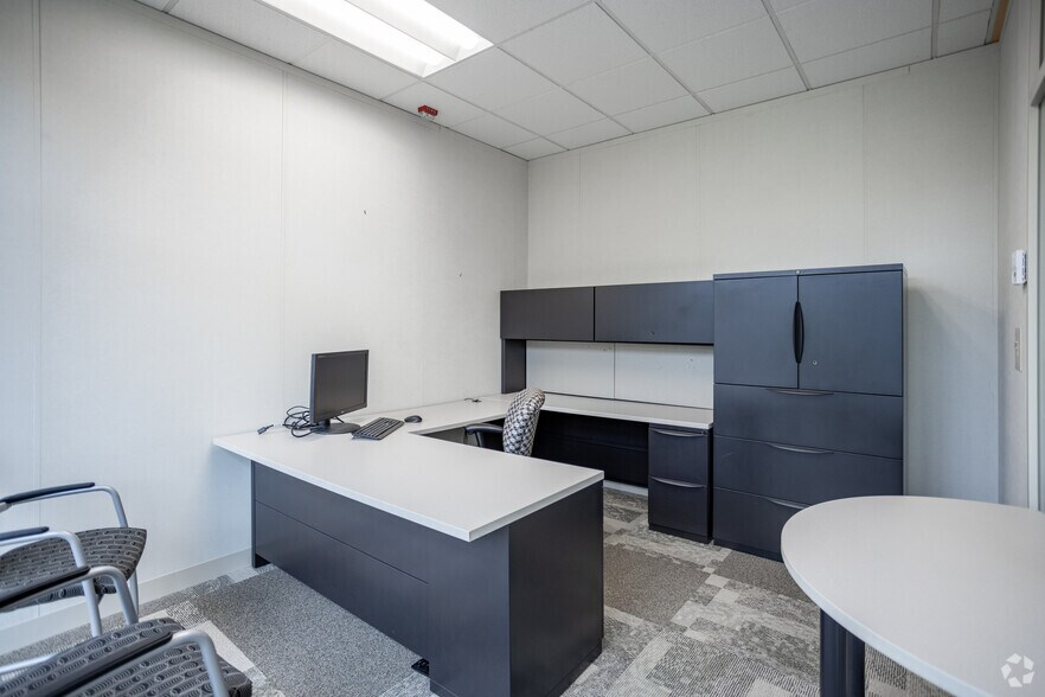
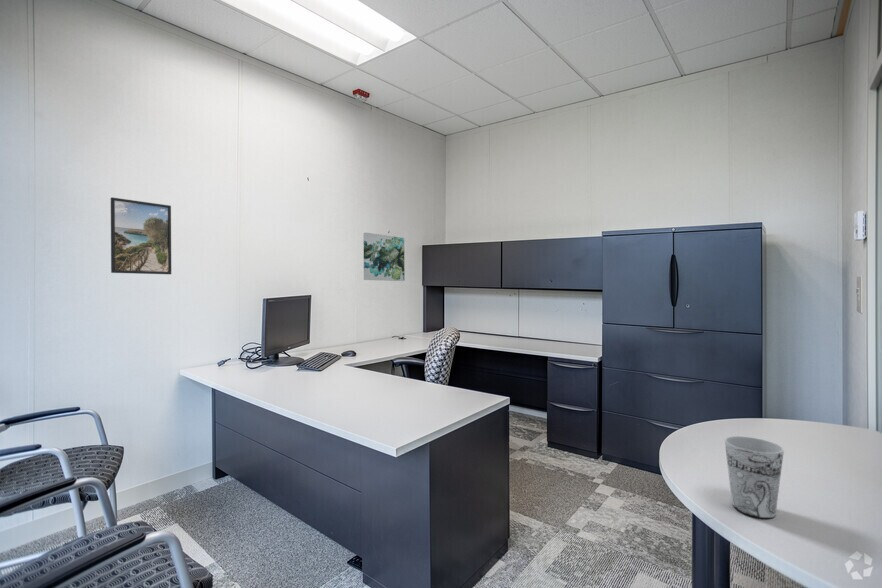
+ cup (753, 476)
+ wall art (384, 258)
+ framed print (142, 237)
